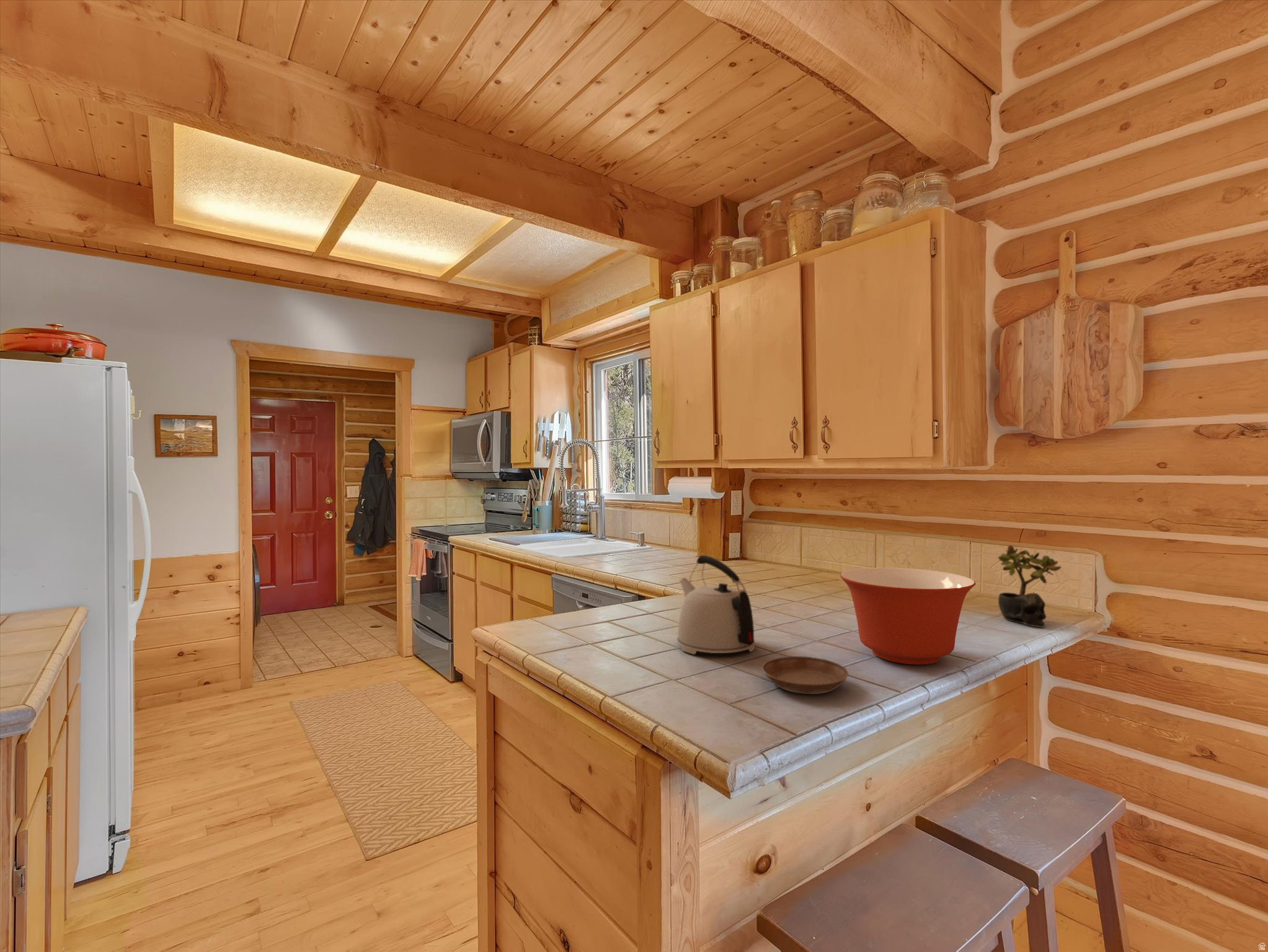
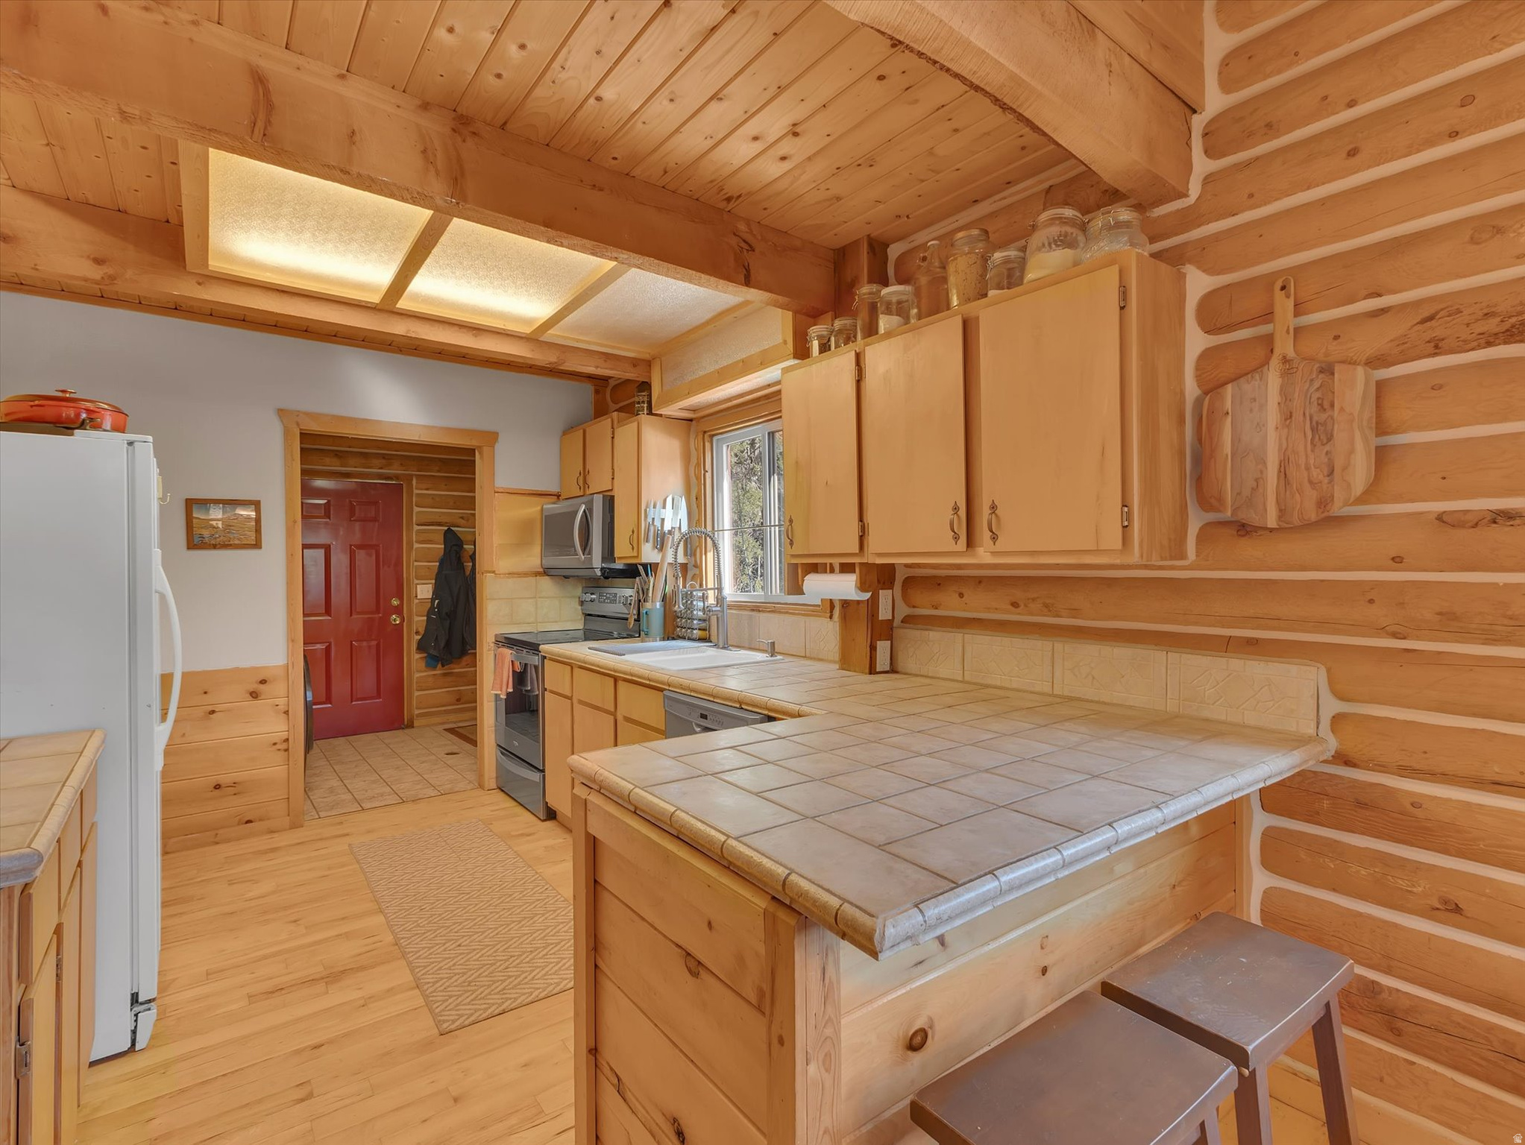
- kettle (713, 601)
- saucer (804, 676)
- mixing bowl (905, 615)
- succulent plant (1024, 584)
